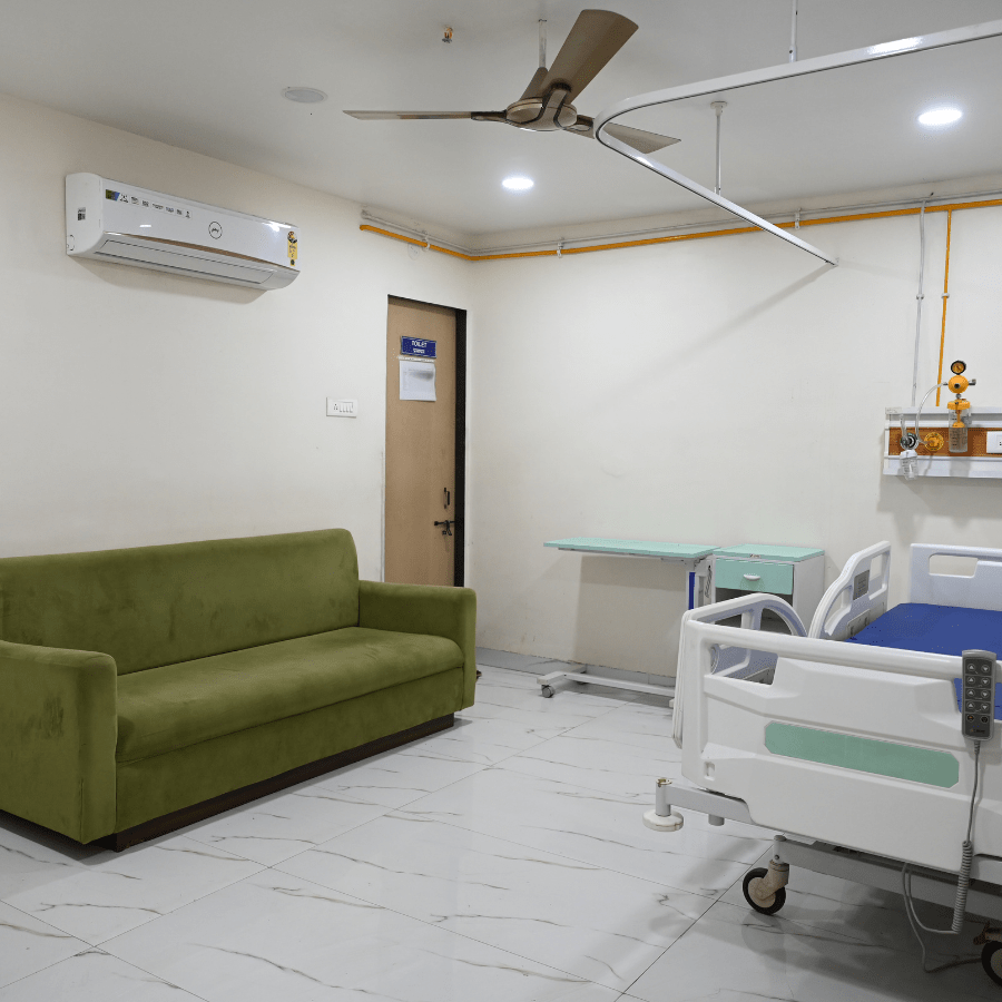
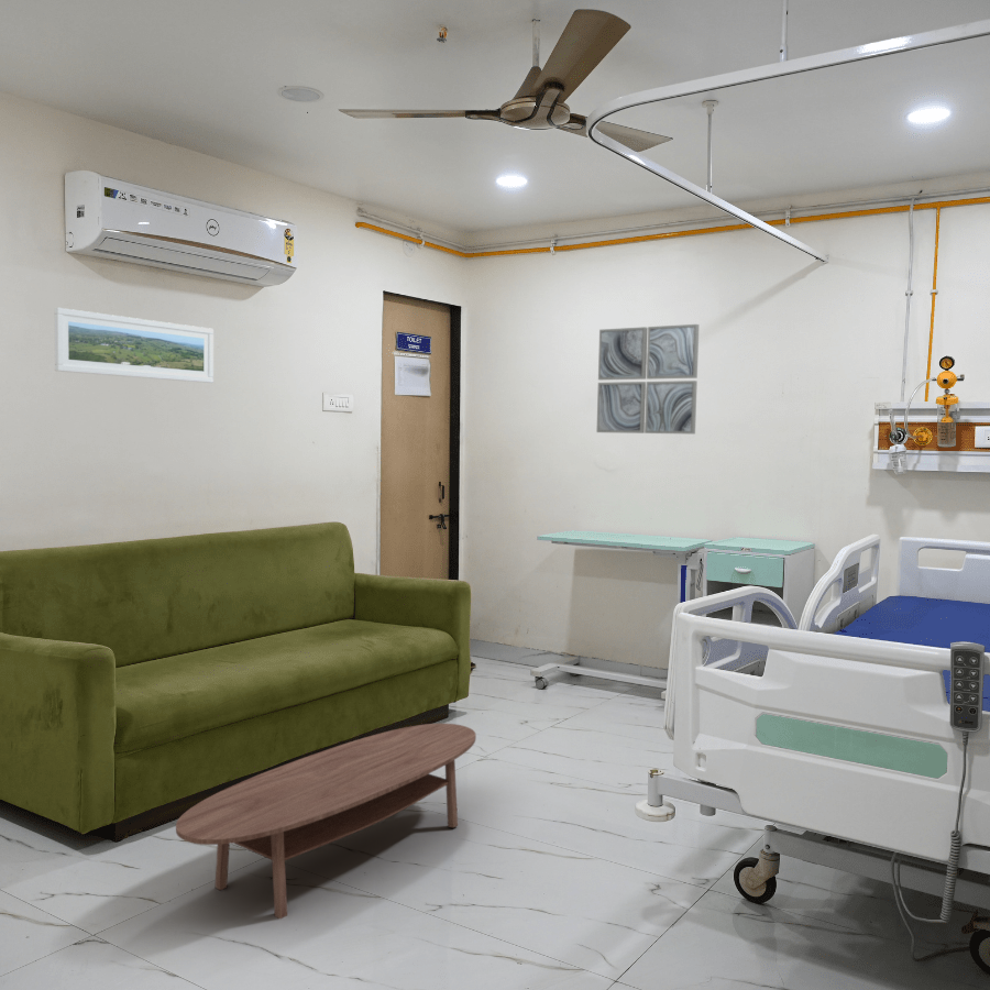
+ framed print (140, 348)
+ coffee table (345, 813)
+ wall art (645, 378)
